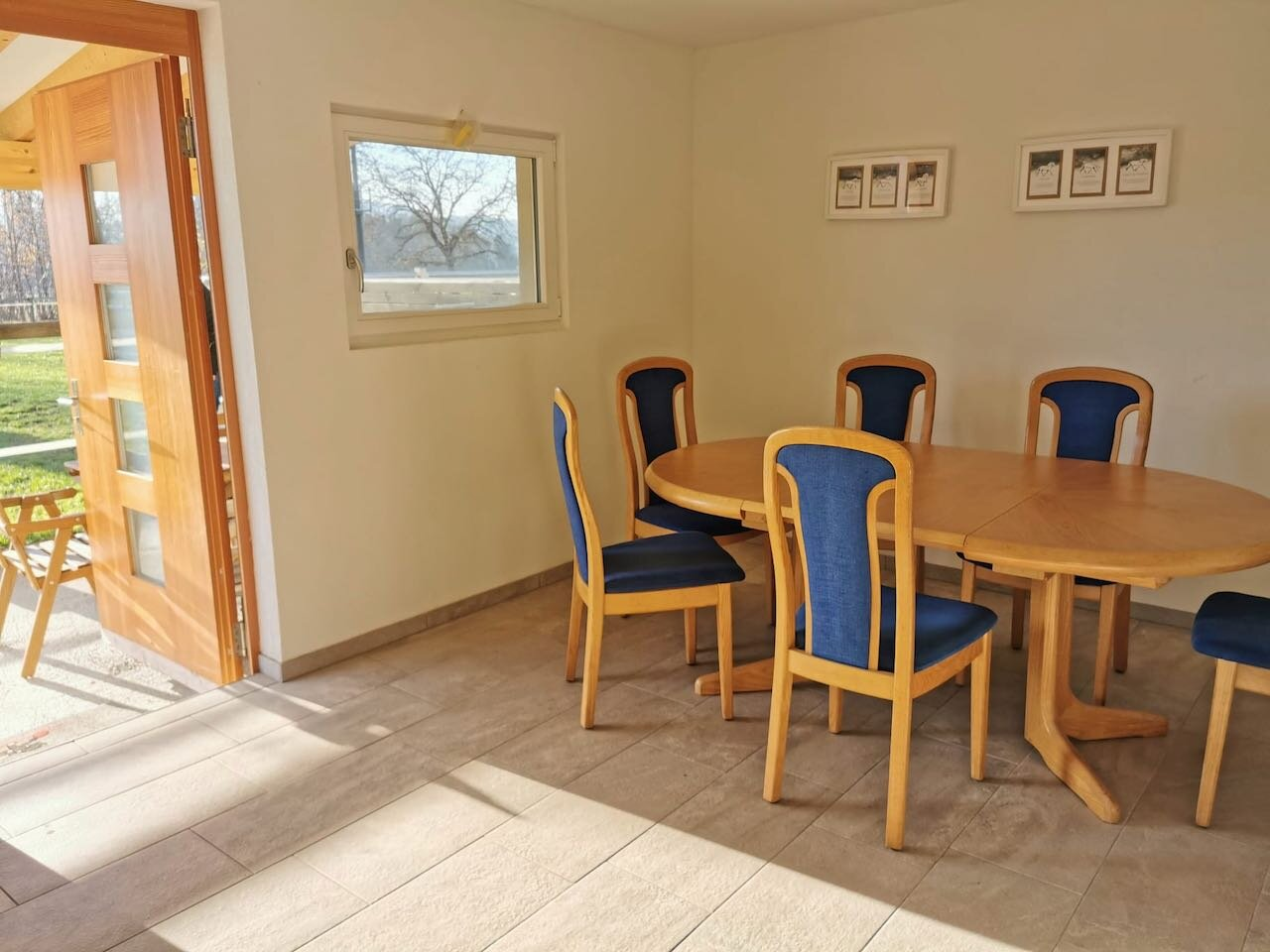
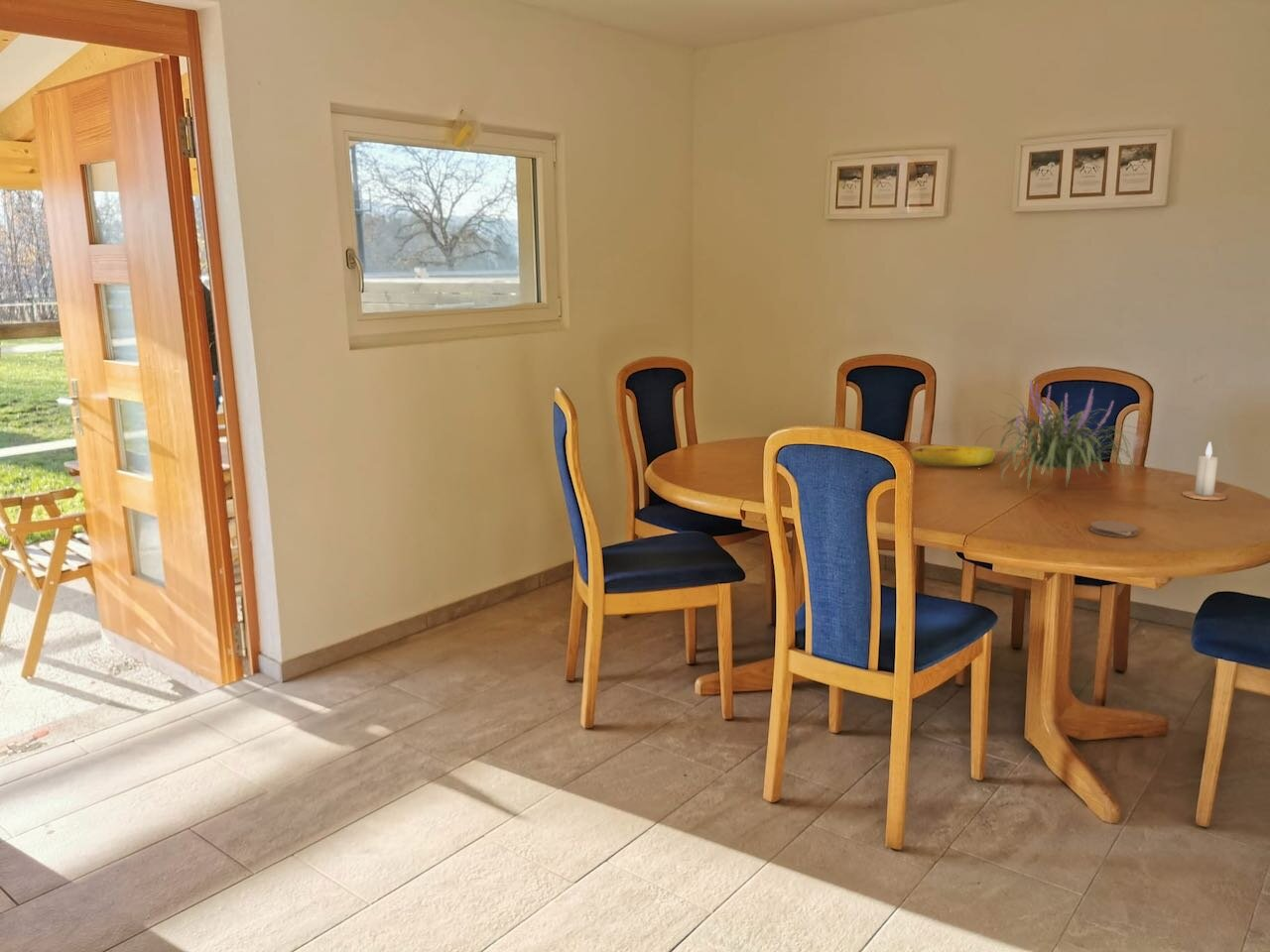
+ plant (1057, 436)
+ coaster (1113, 529)
+ banana (952, 451)
+ candle (1206, 468)
